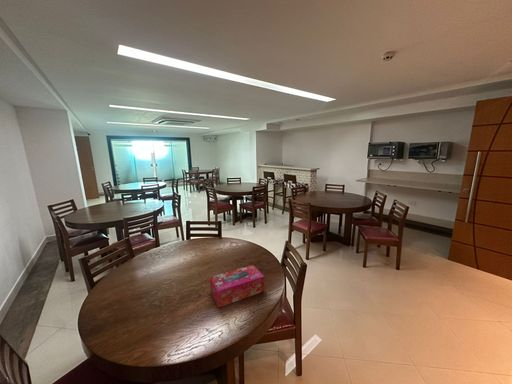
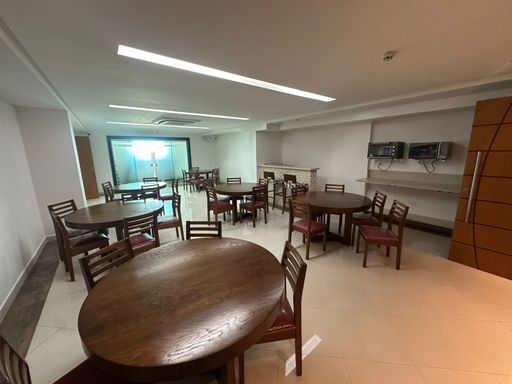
- tissue box (237, 284)
